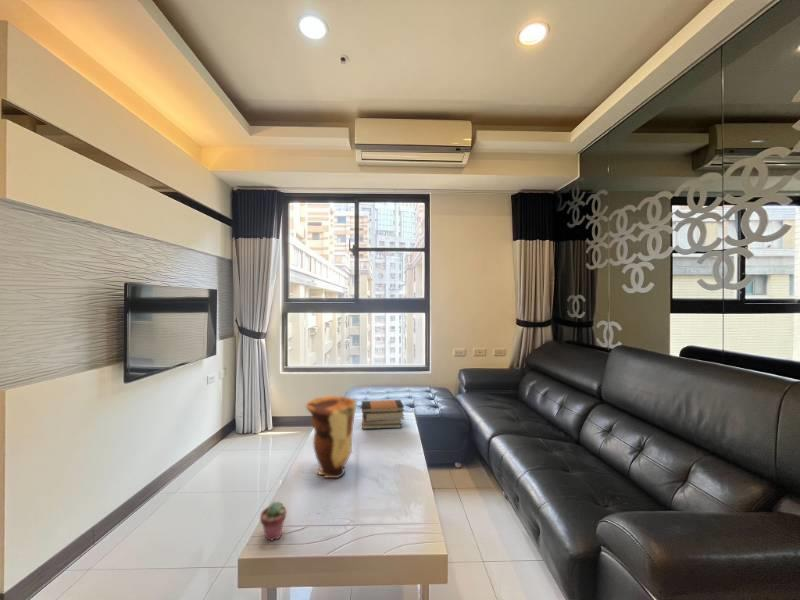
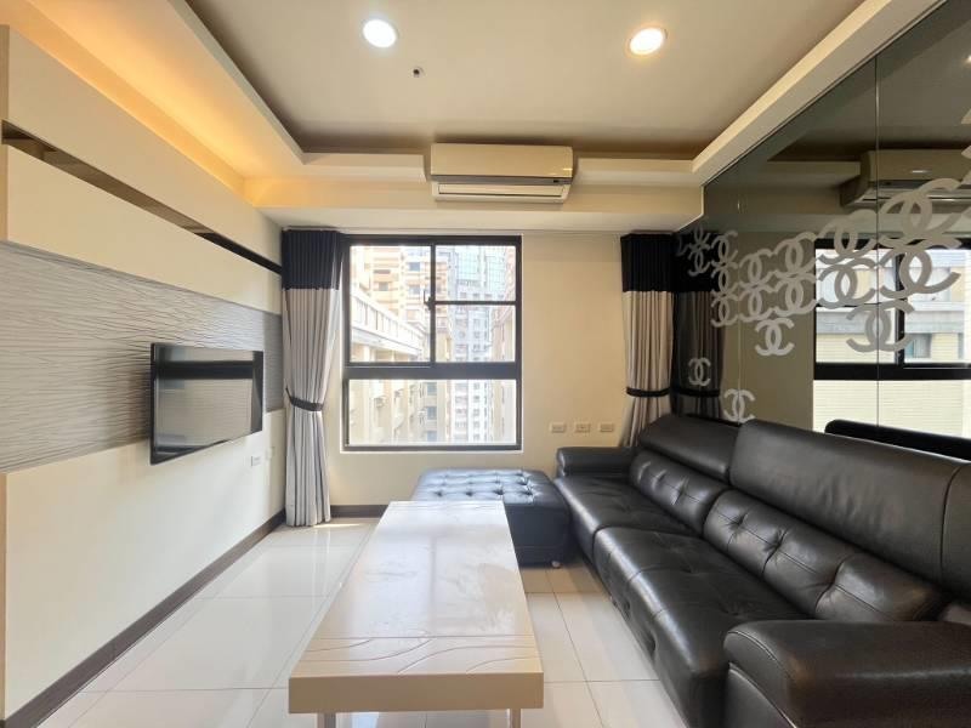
- book stack (382, 414)
- potted succulent (273, 518)
- decorative vase (332, 435)
